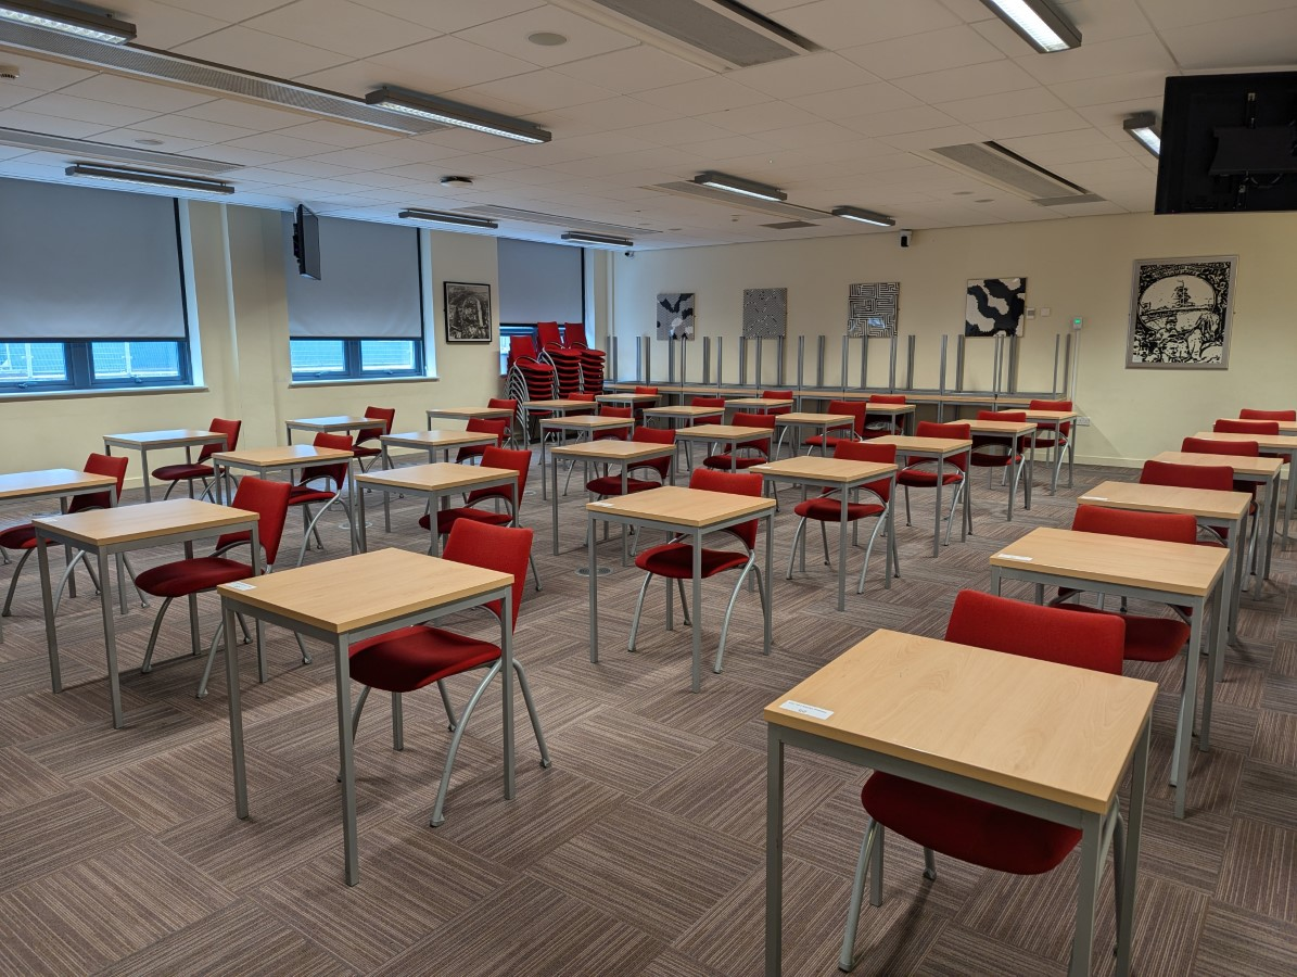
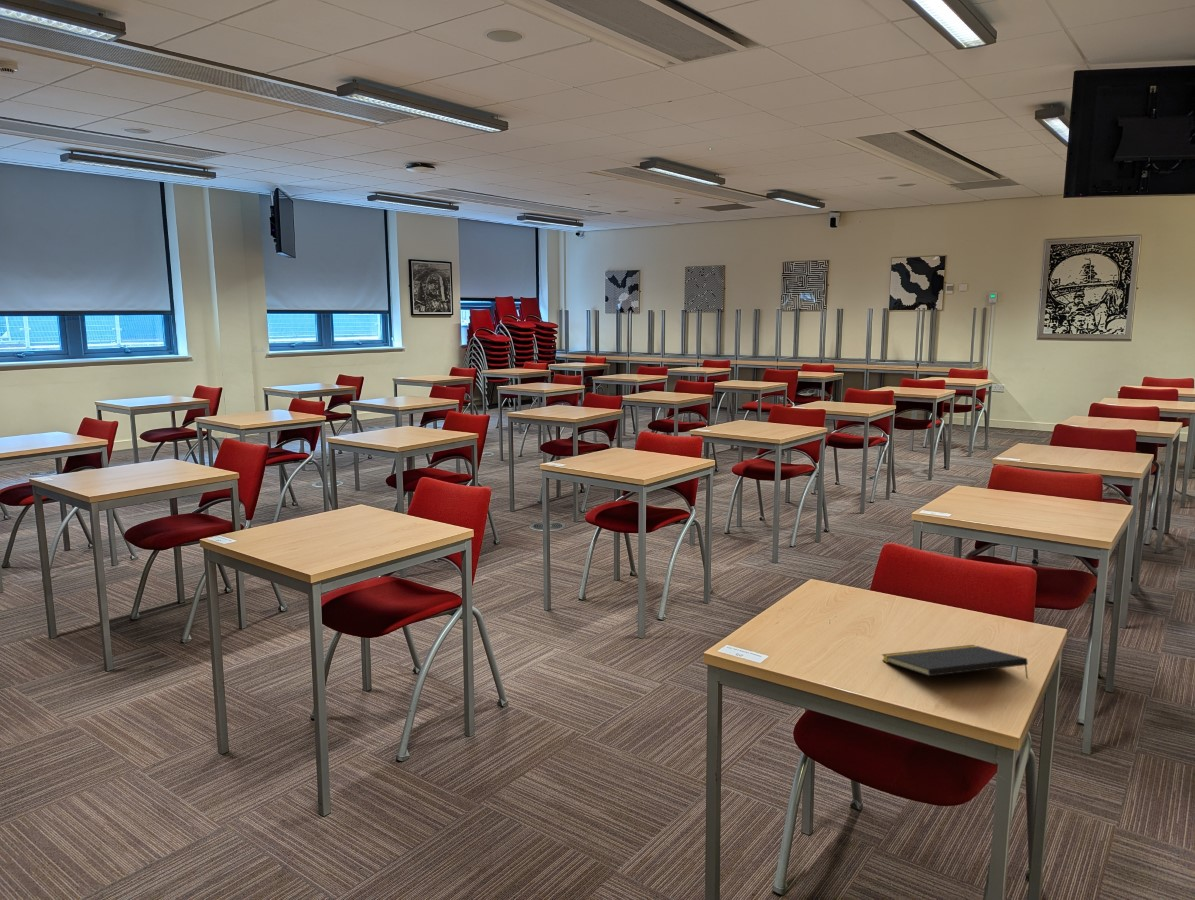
+ notepad (952, 659)
